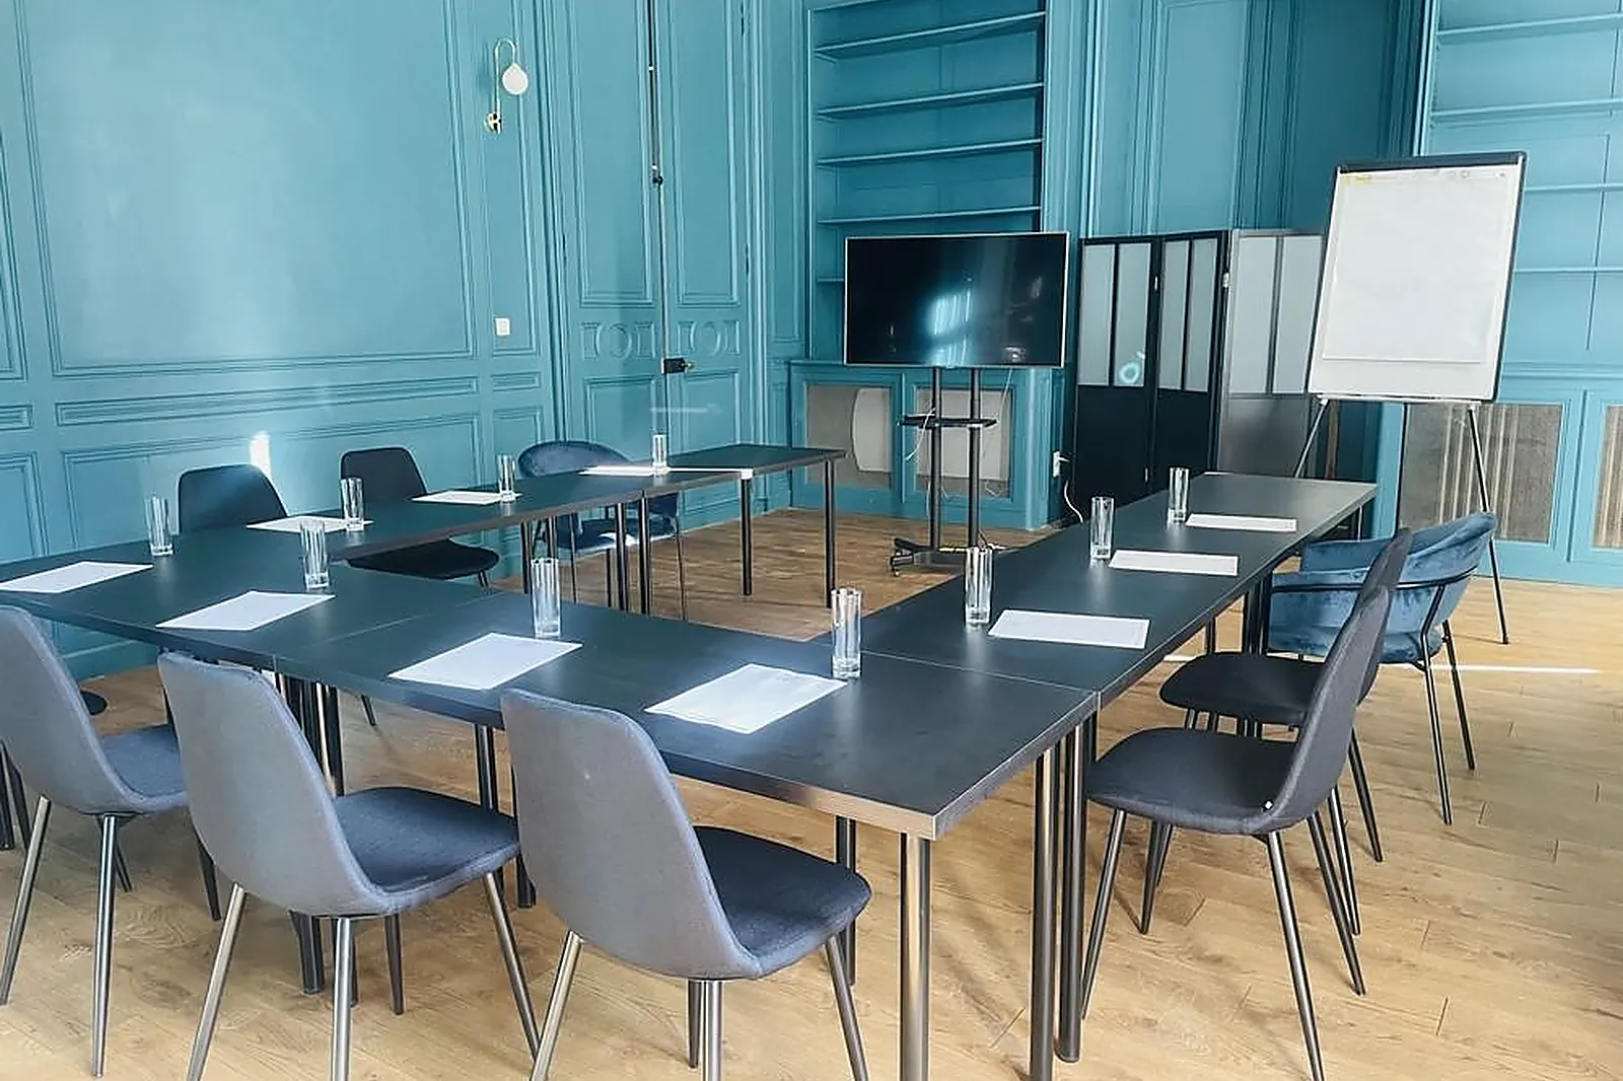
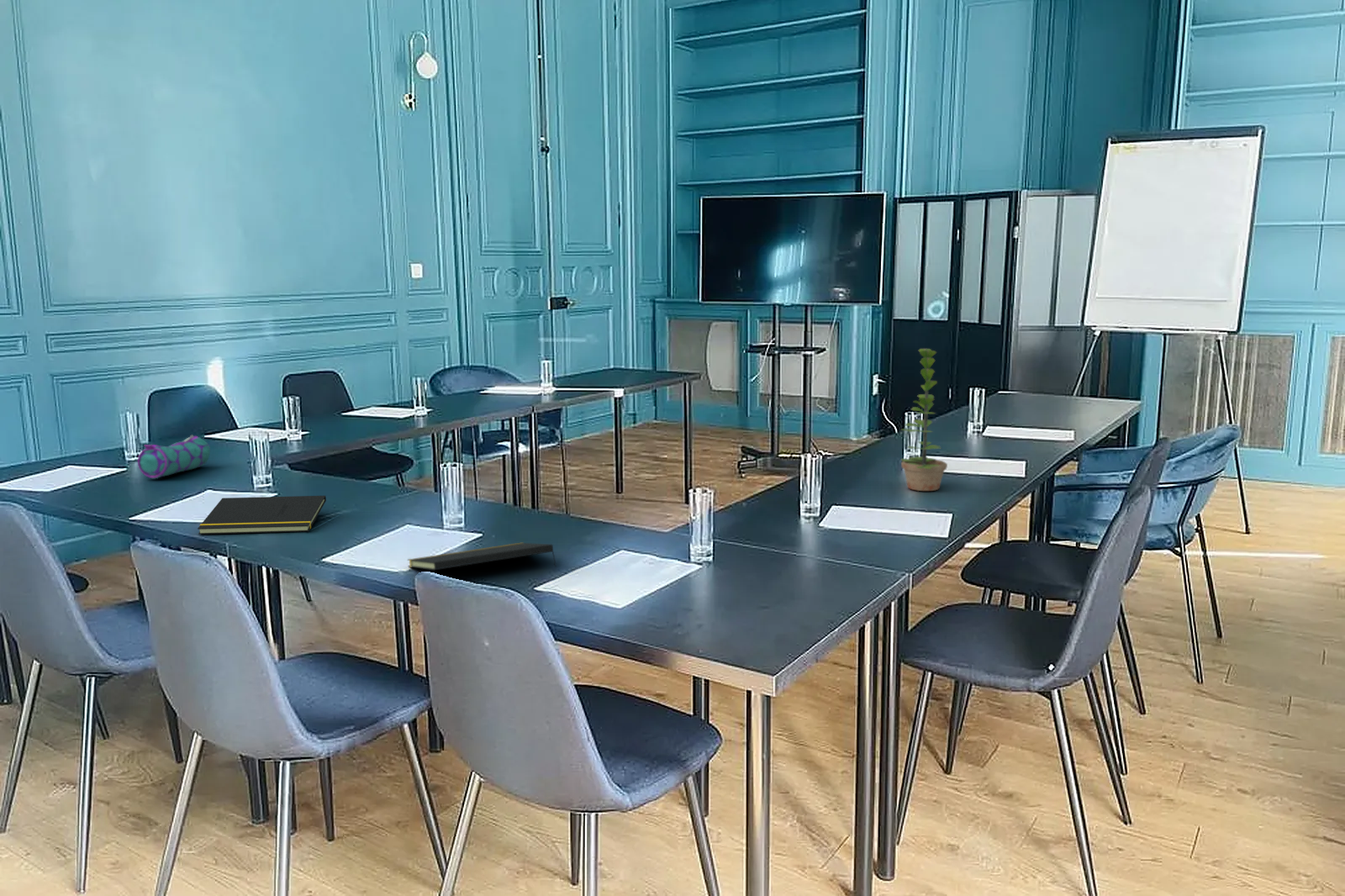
+ notepad (479, 556)
+ notepad (264, 514)
+ plant (925, 420)
+ pencil case (174, 456)
